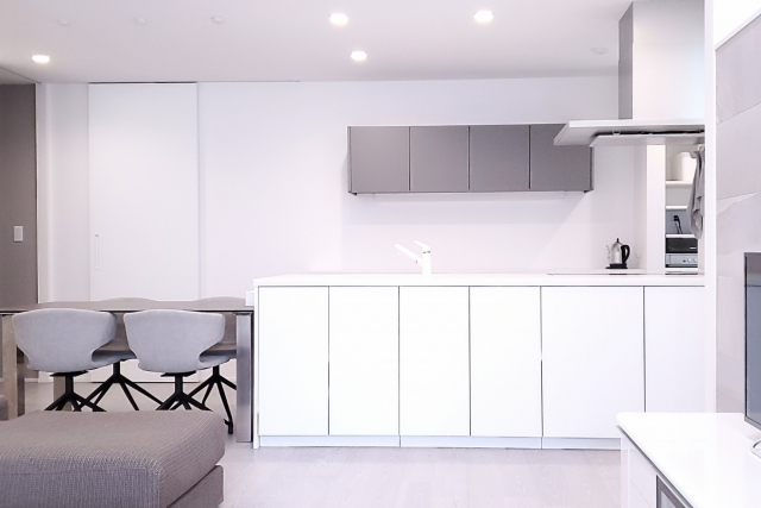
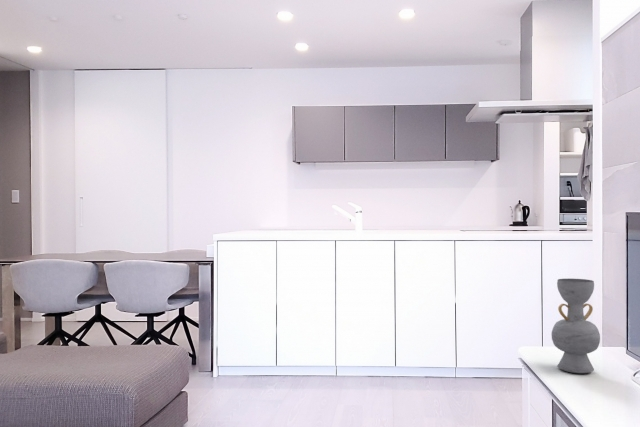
+ decorative vase (575, 325)
